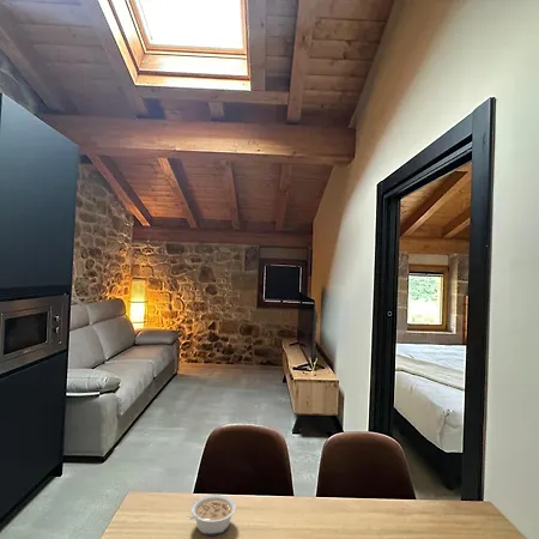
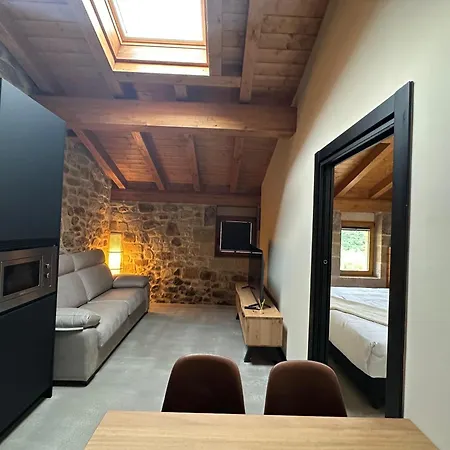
- legume (212, 515)
